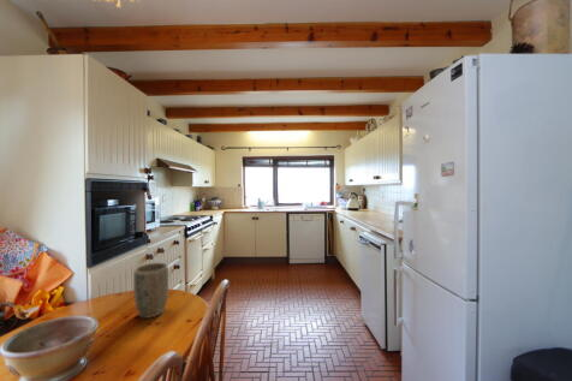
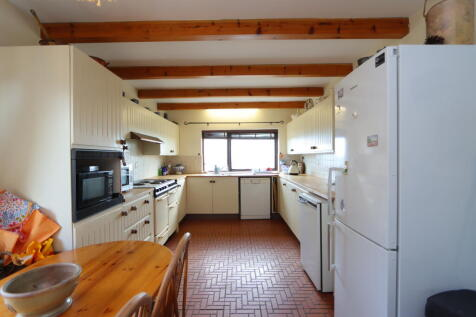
- plant pot (151, 290)
